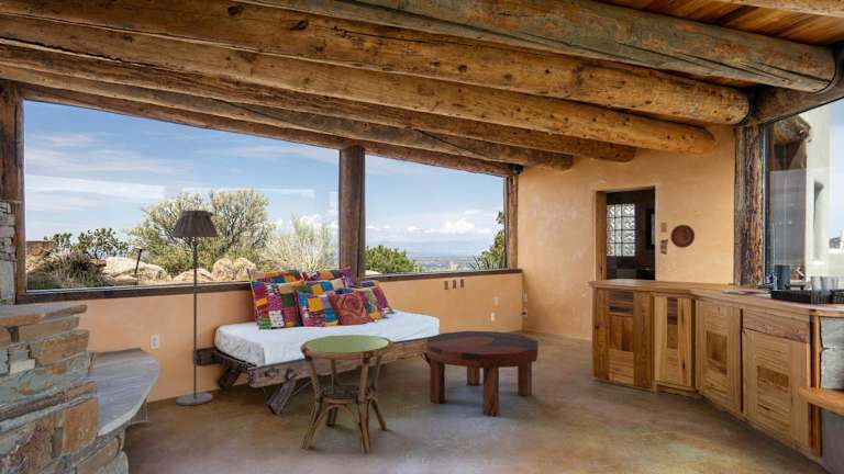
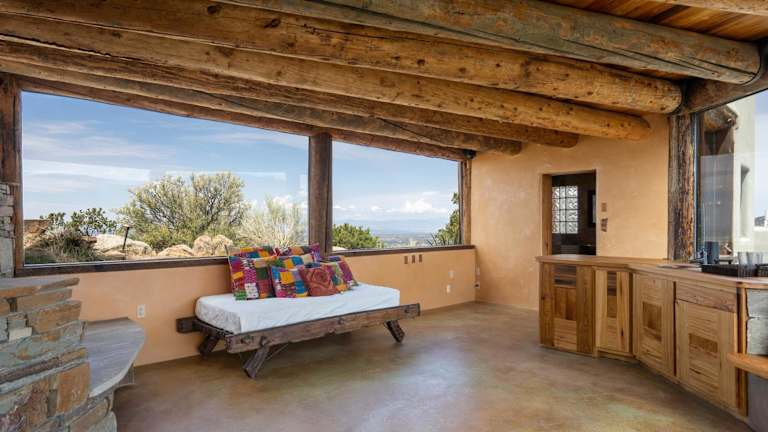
- floor lamp (195, 305)
- decorative plate (682, 236)
- coffee table (479, 369)
- side table (347, 390)
